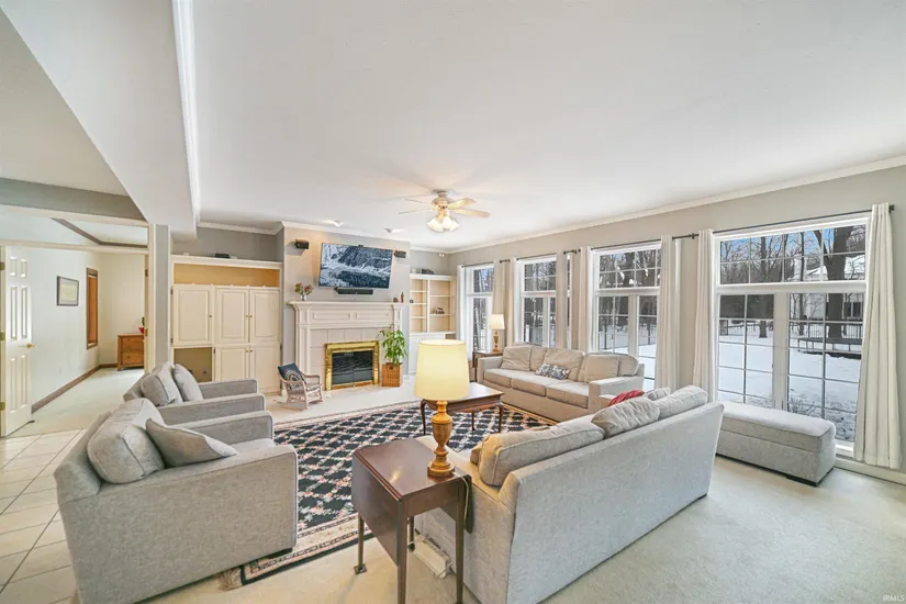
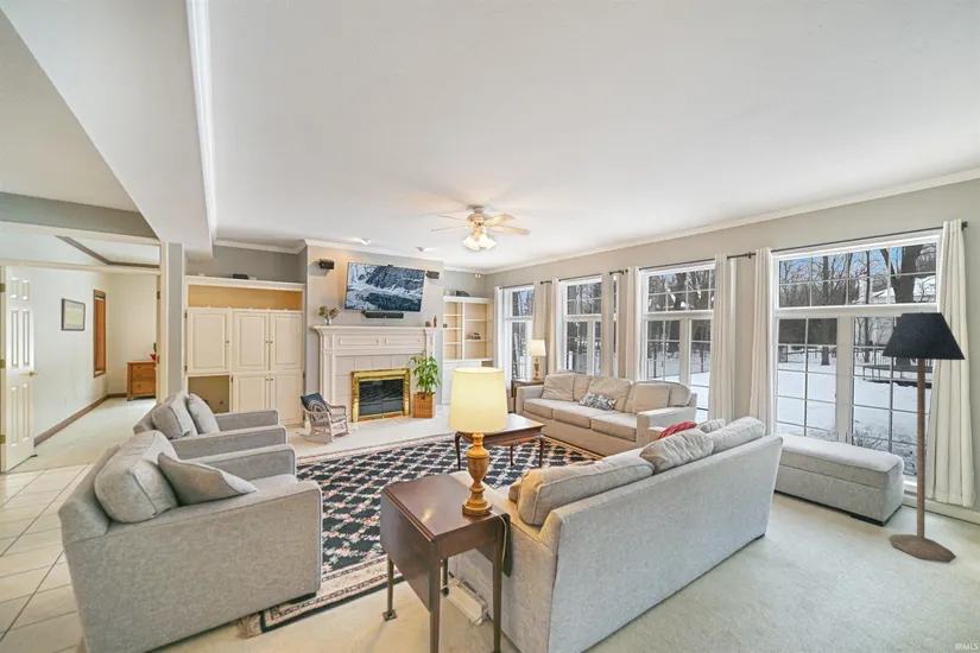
+ floor lamp (921, 430)
